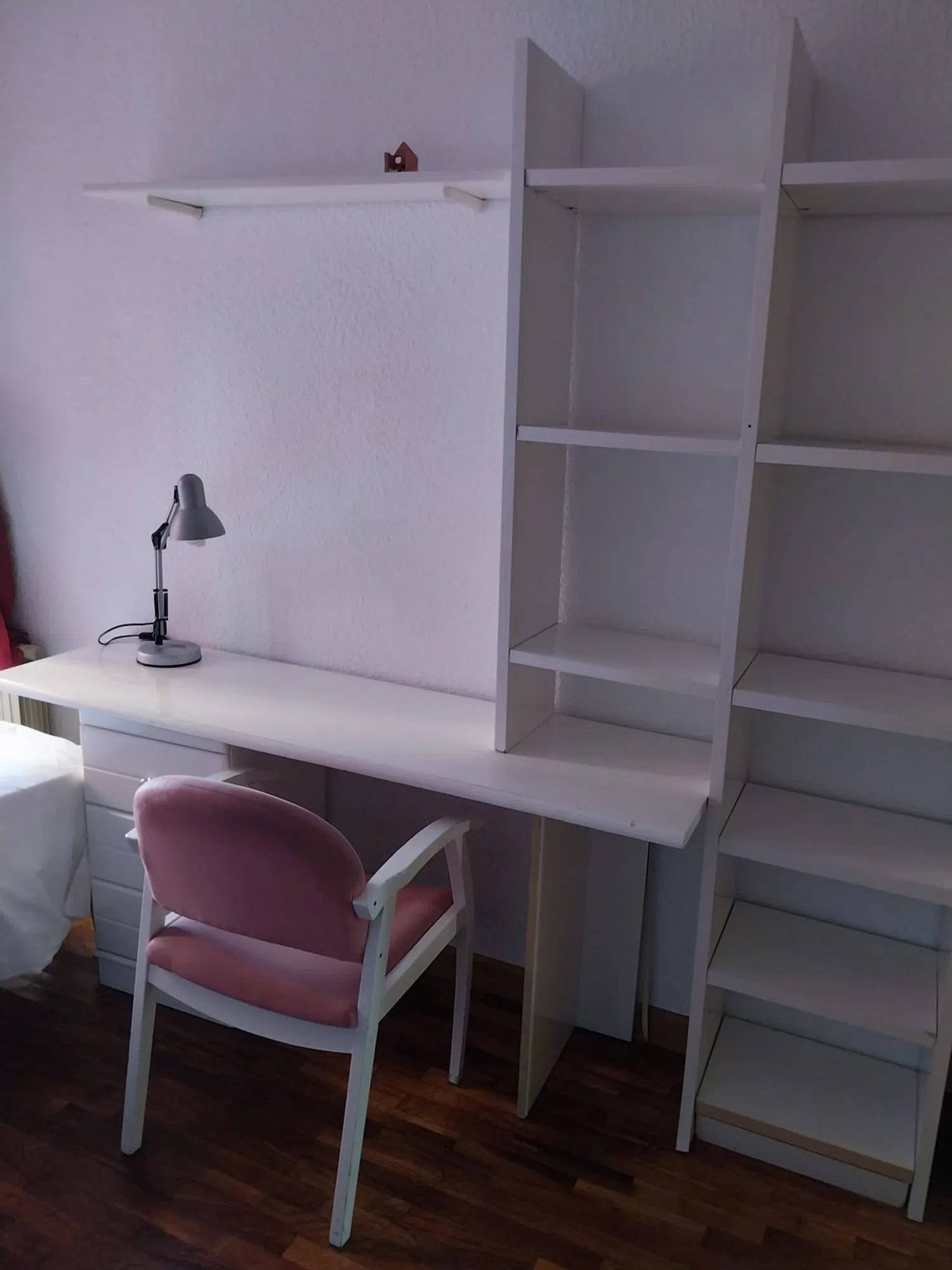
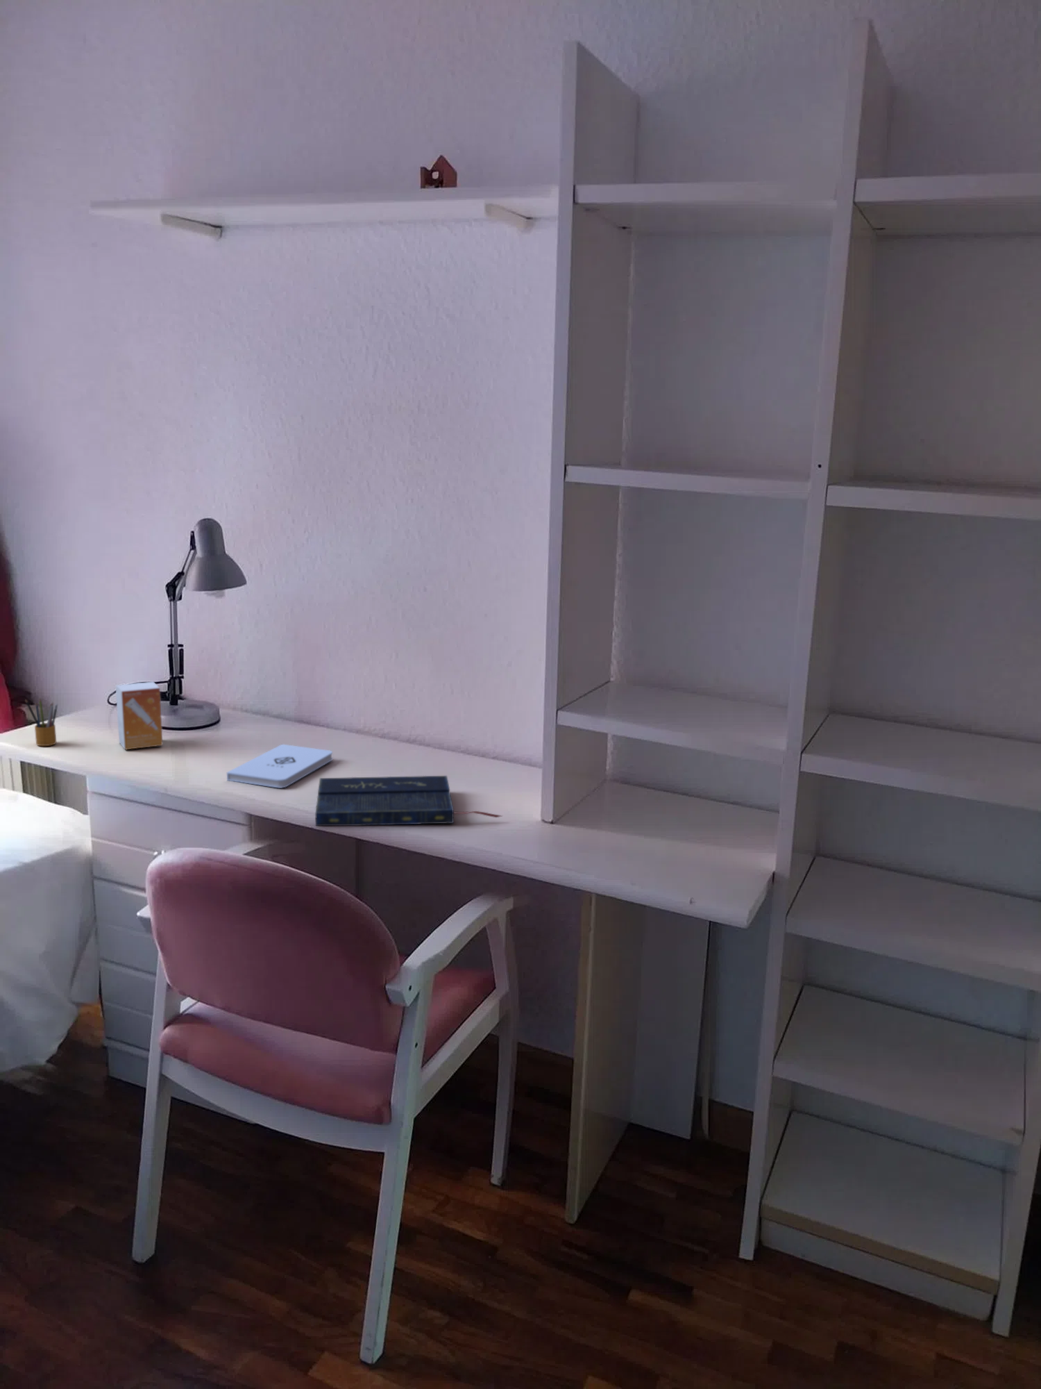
+ pencil box (43, 721)
+ small box (139, 715)
+ book (409, 799)
+ notepad (282, 764)
